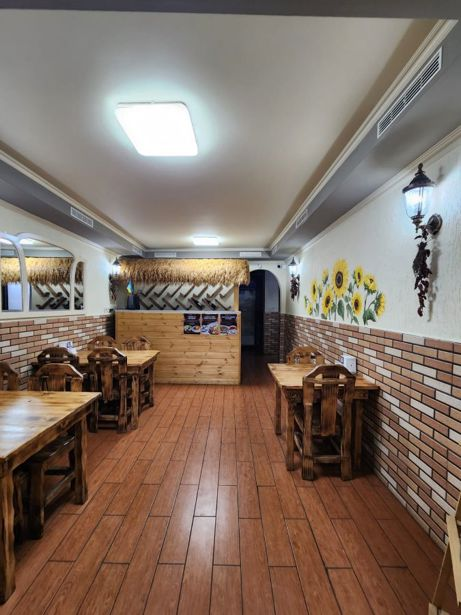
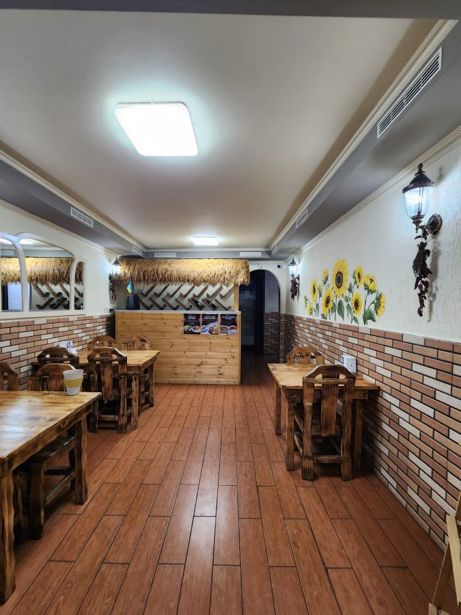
+ cup (73, 382)
